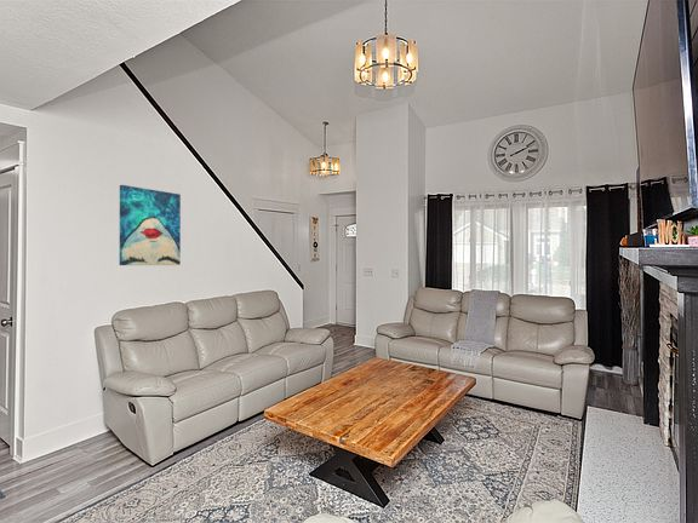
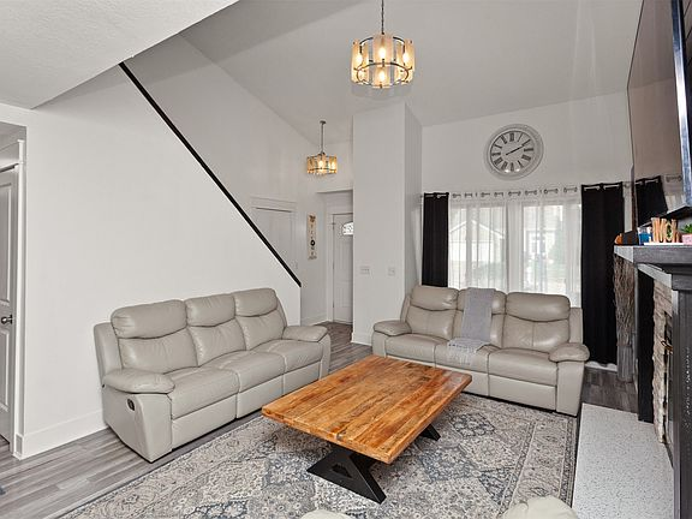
- wall art (151, 228)
